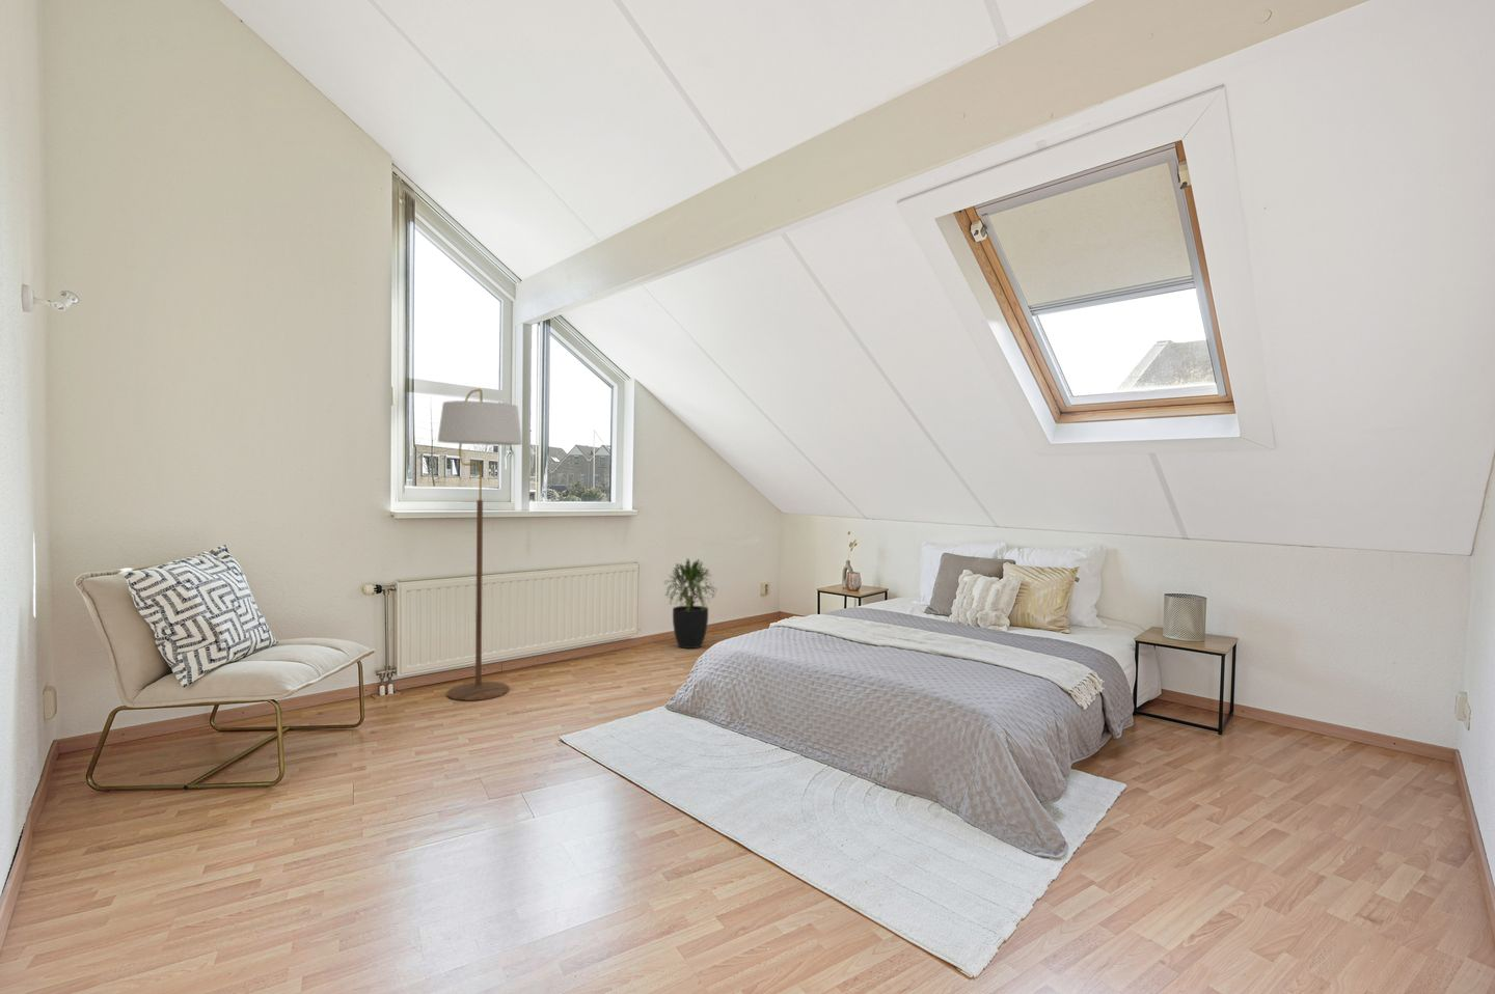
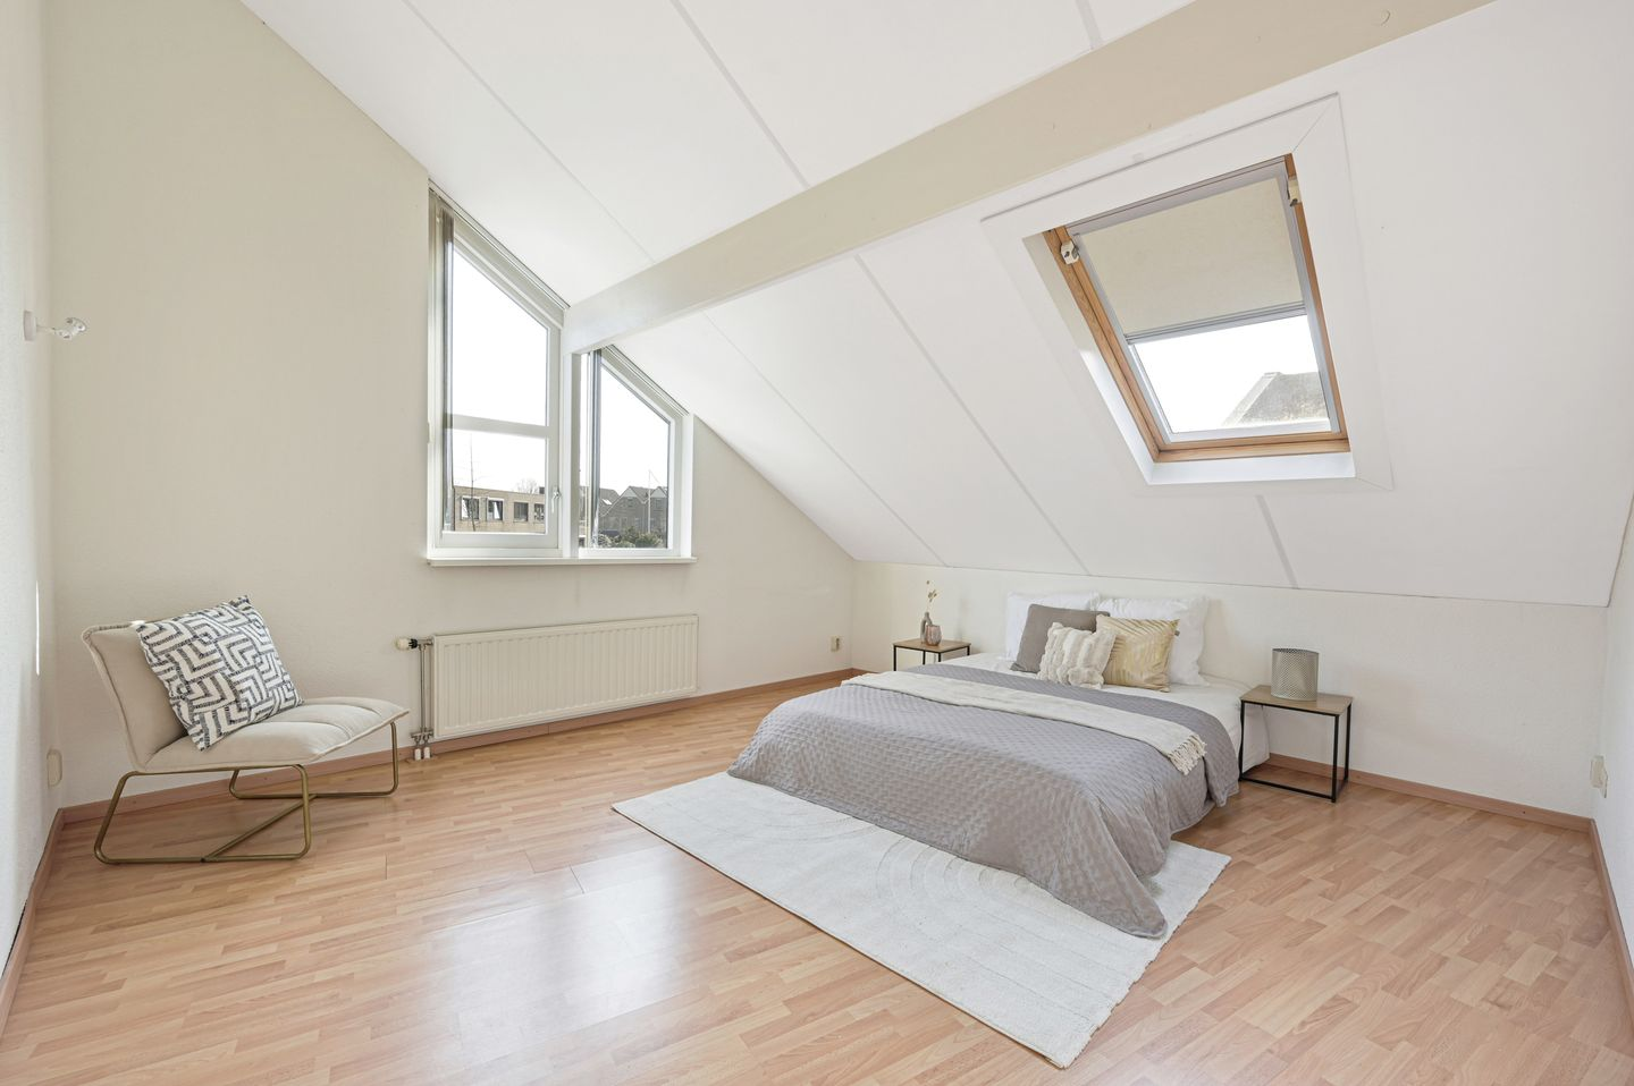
- potted plant (687, 601)
- floor lamp (476, 539)
